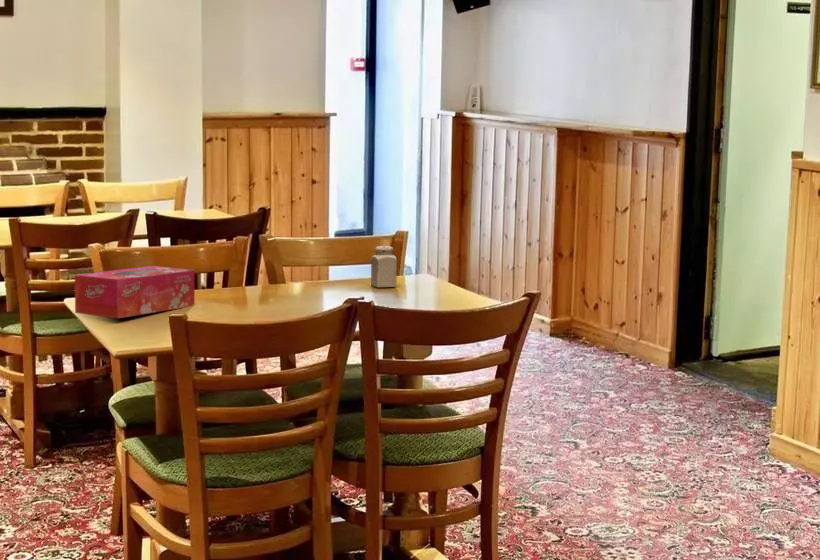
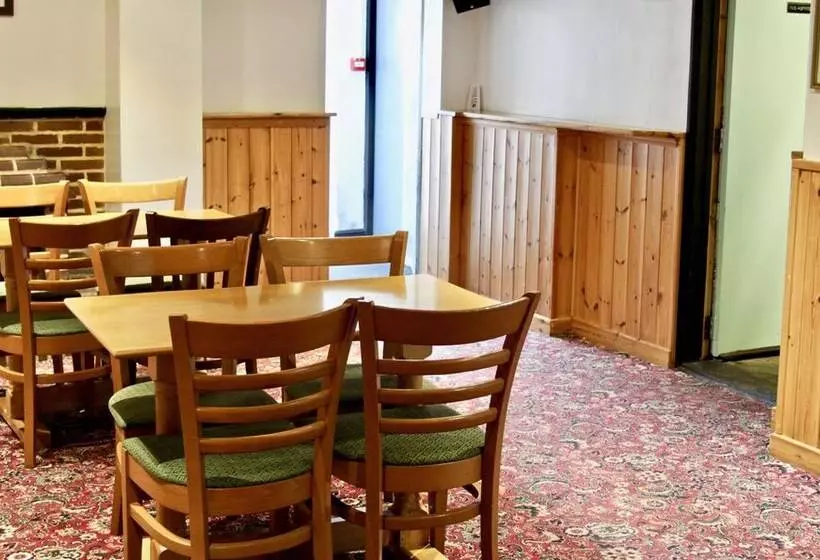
- tissue box (136, 290)
- salt shaker (383, 266)
